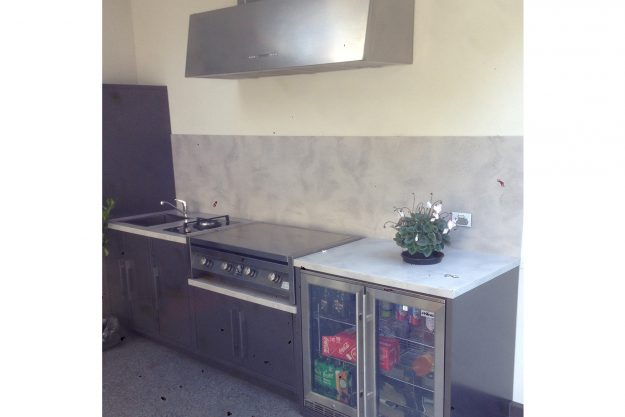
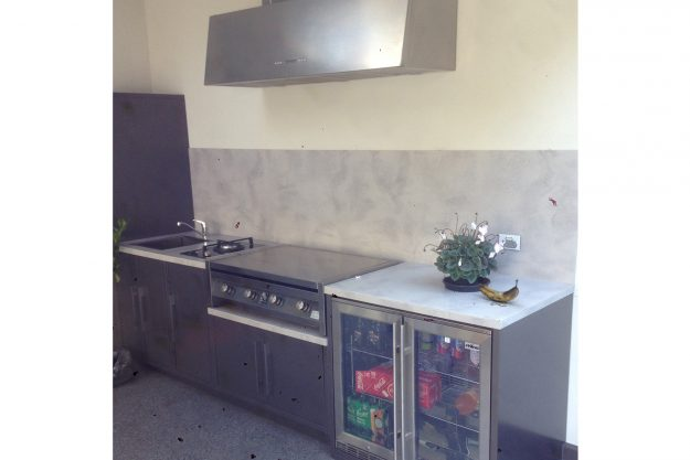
+ banana (498, 291)
